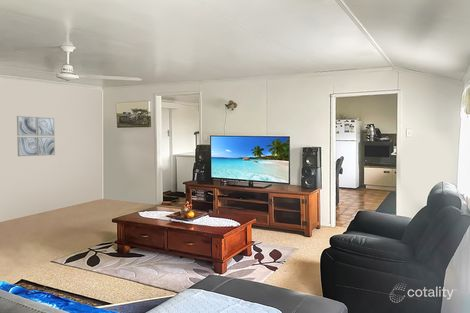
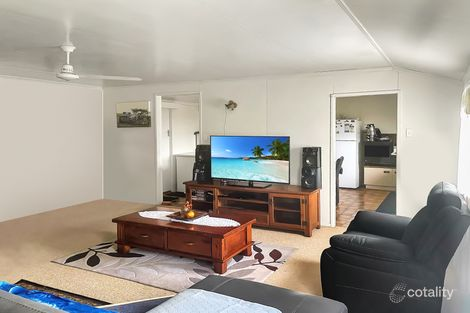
- wall art (36, 135)
